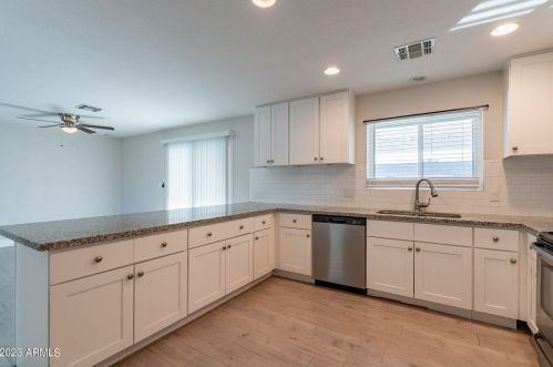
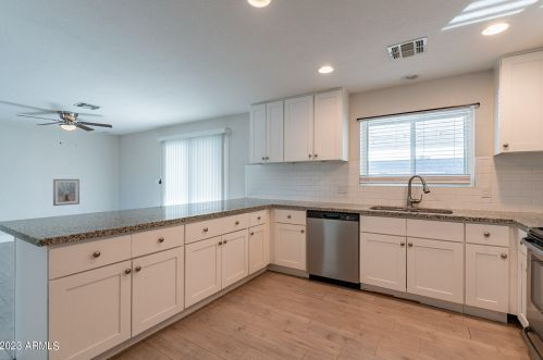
+ picture frame (66, 191)
